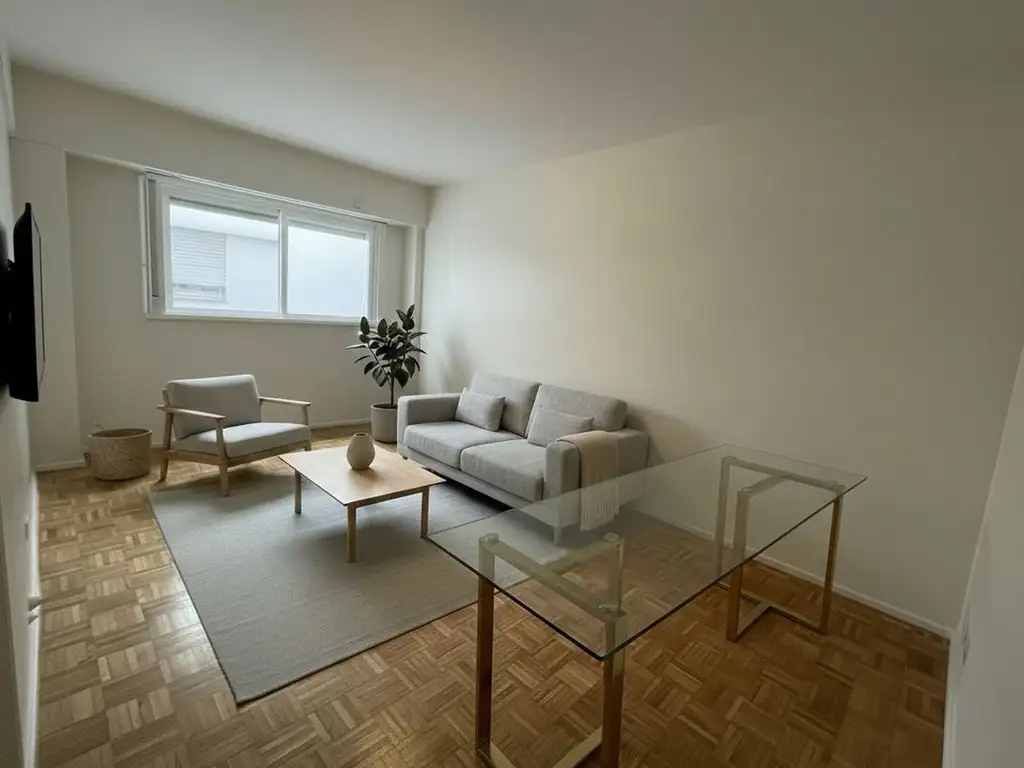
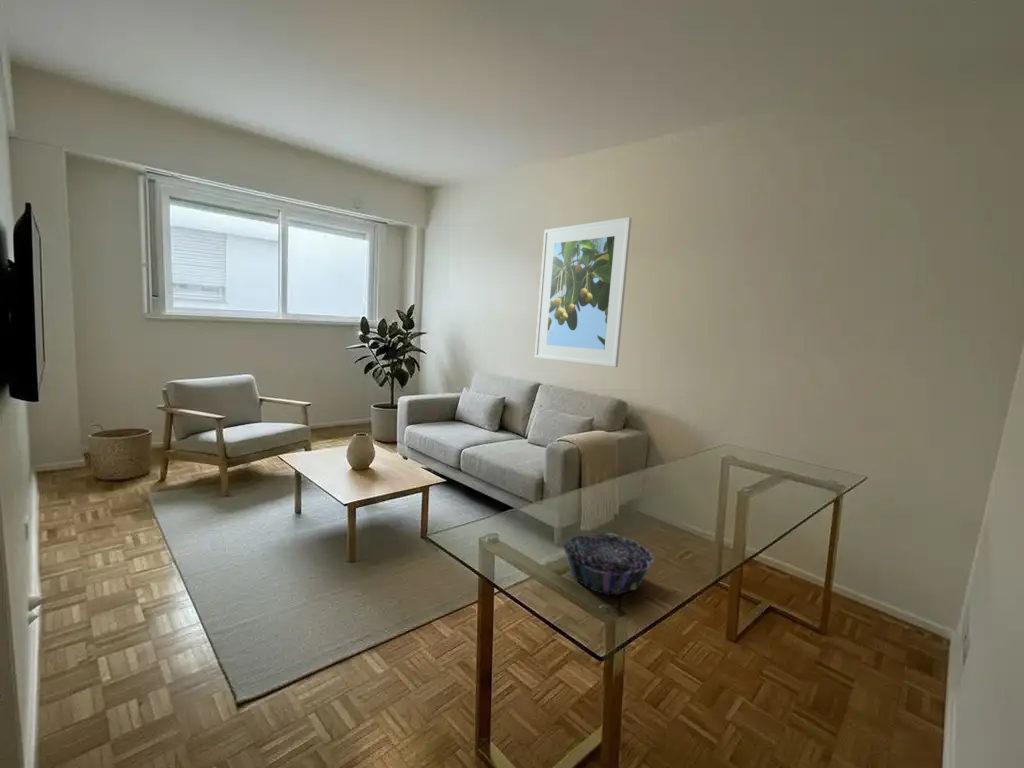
+ decorative bowl (606, 564)
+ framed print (578, 294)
